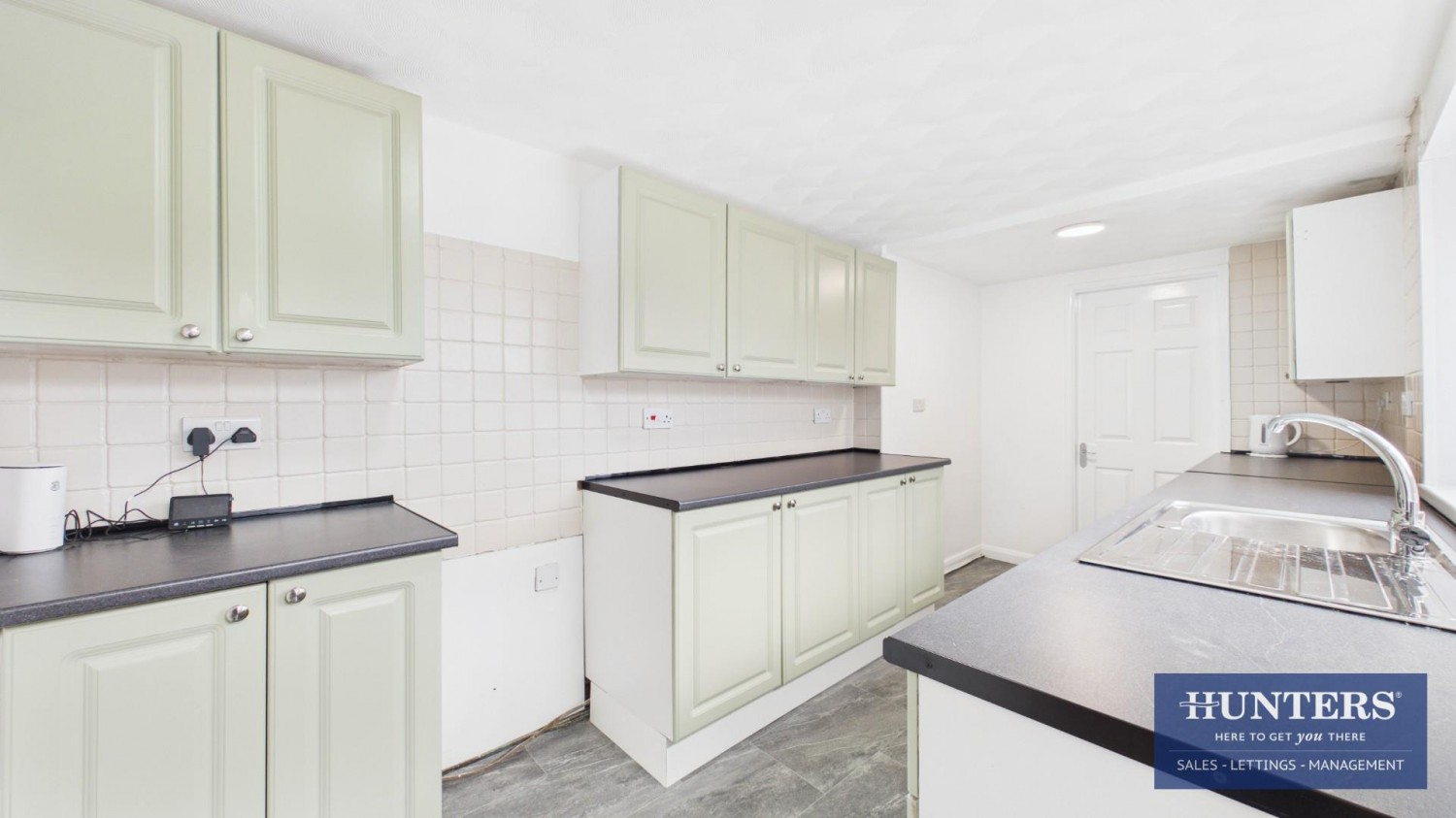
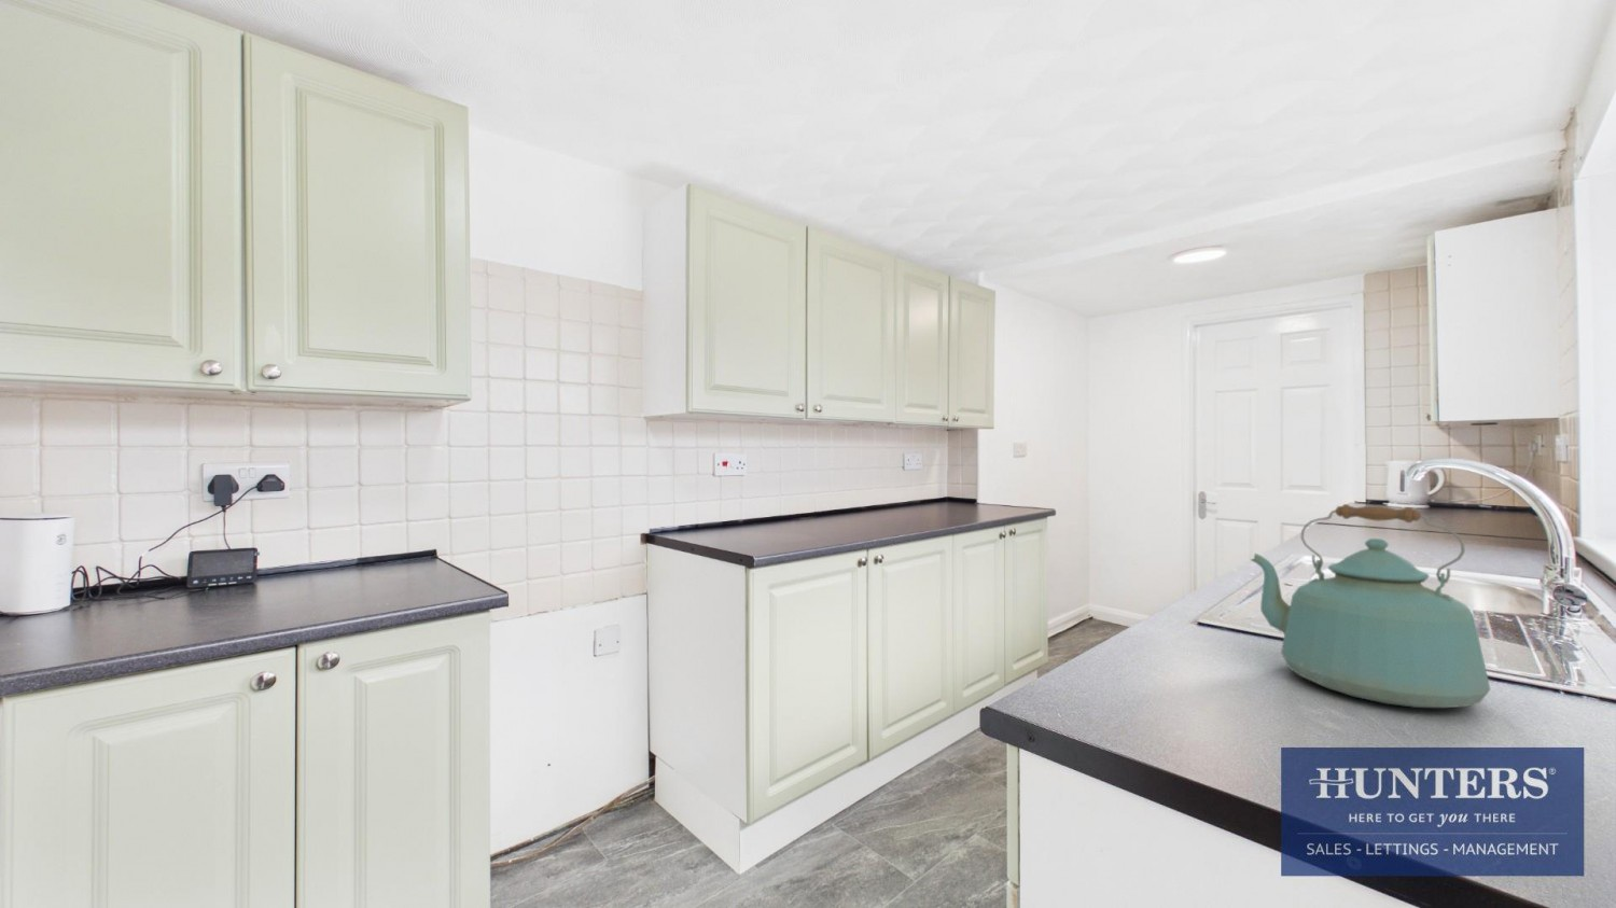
+ kettle (1356, 593)
